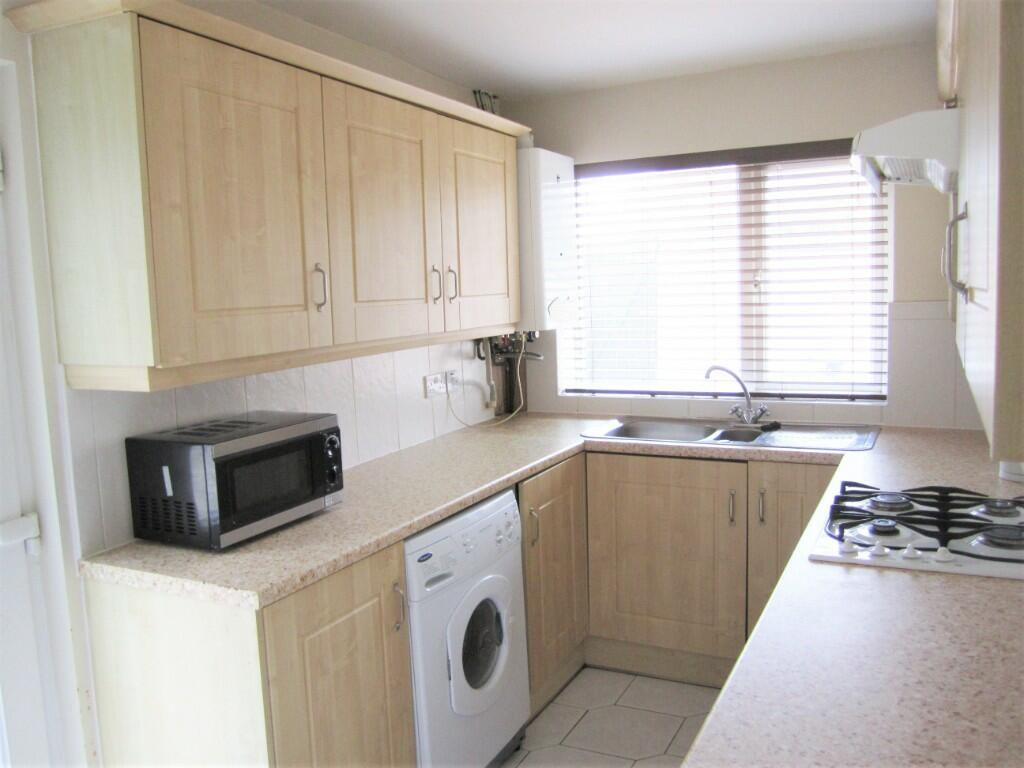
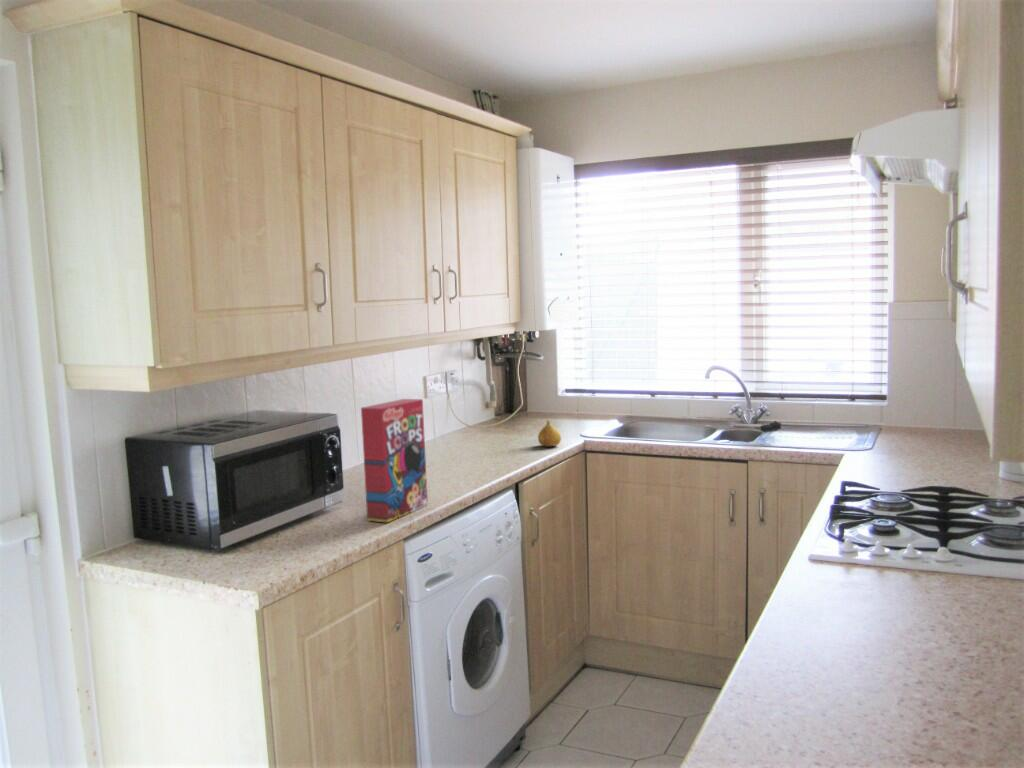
+ fruit (549, 432)
+ cereal box (395, 458)
